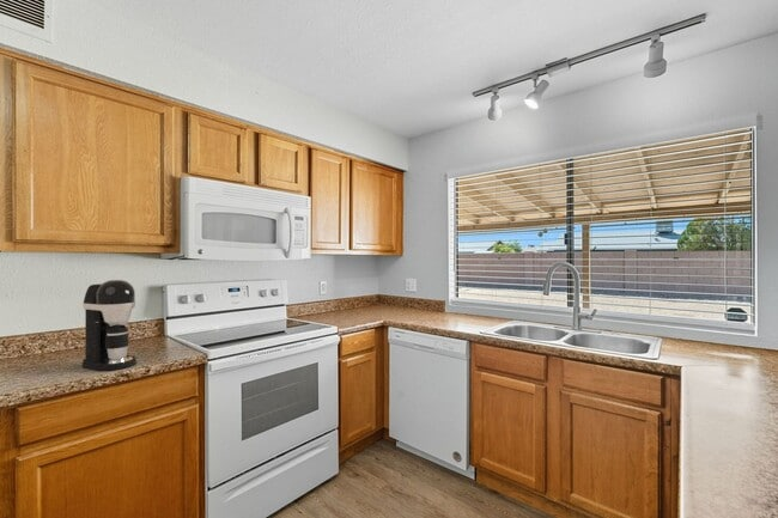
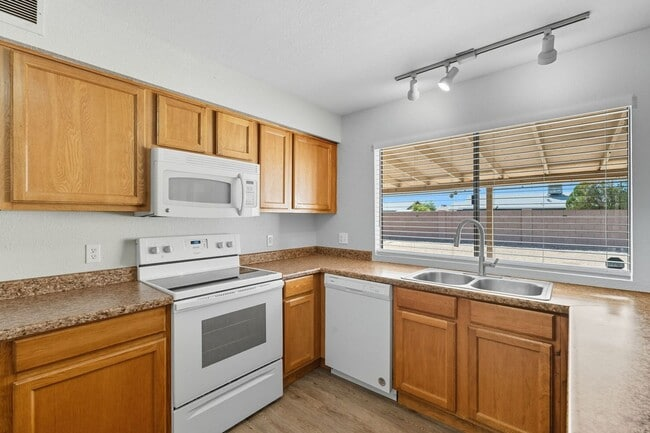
- coffee maker (109, 322)
